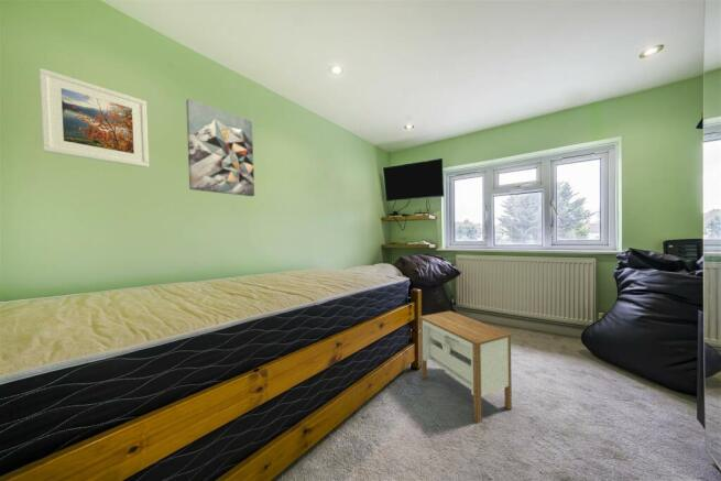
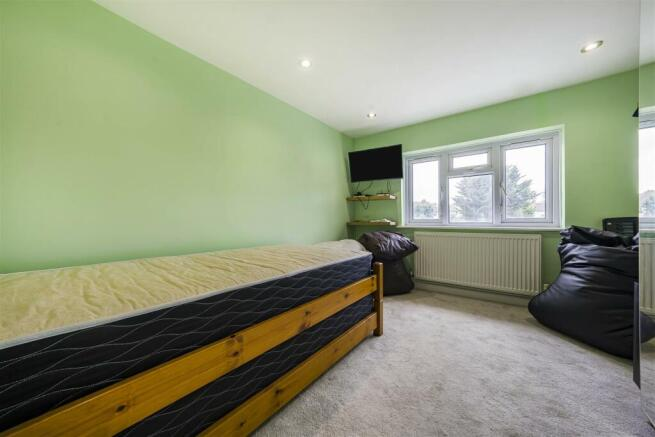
- wall art (222, 152)
- nightstand (461, 357)
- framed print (100, 123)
